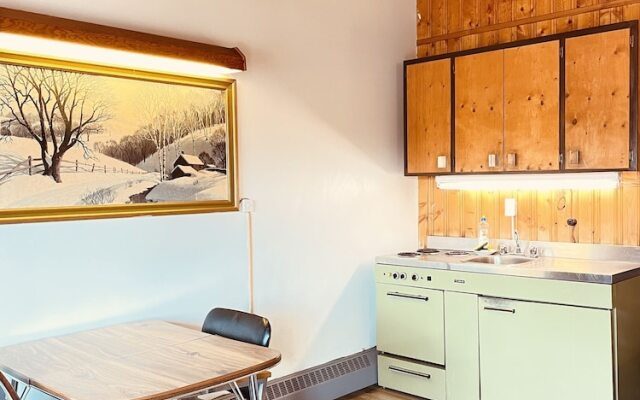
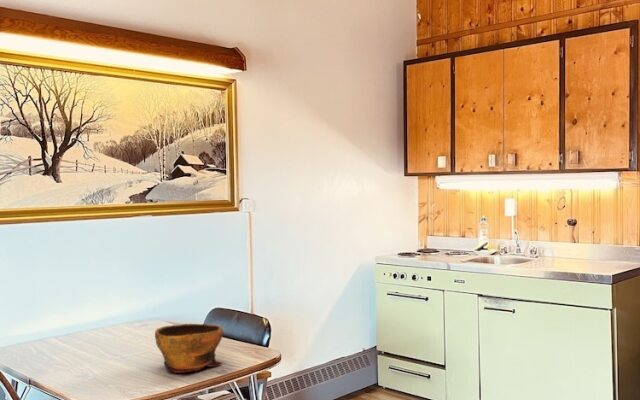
+ bowl (189, 346)
